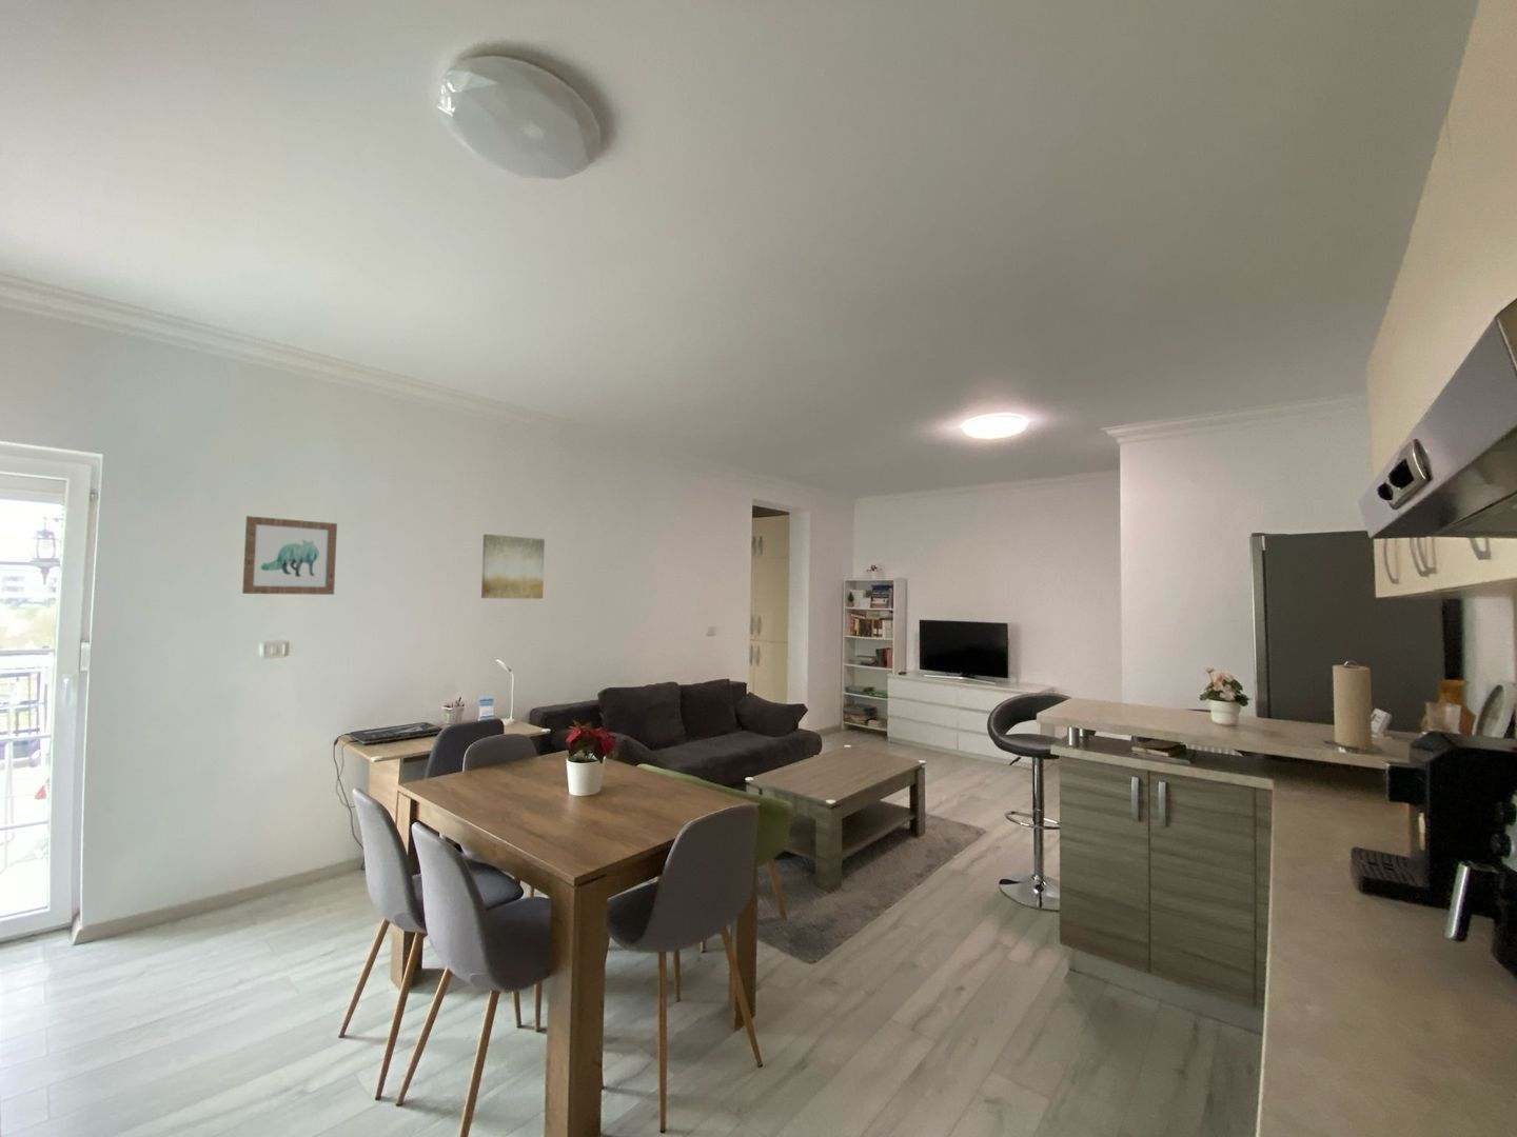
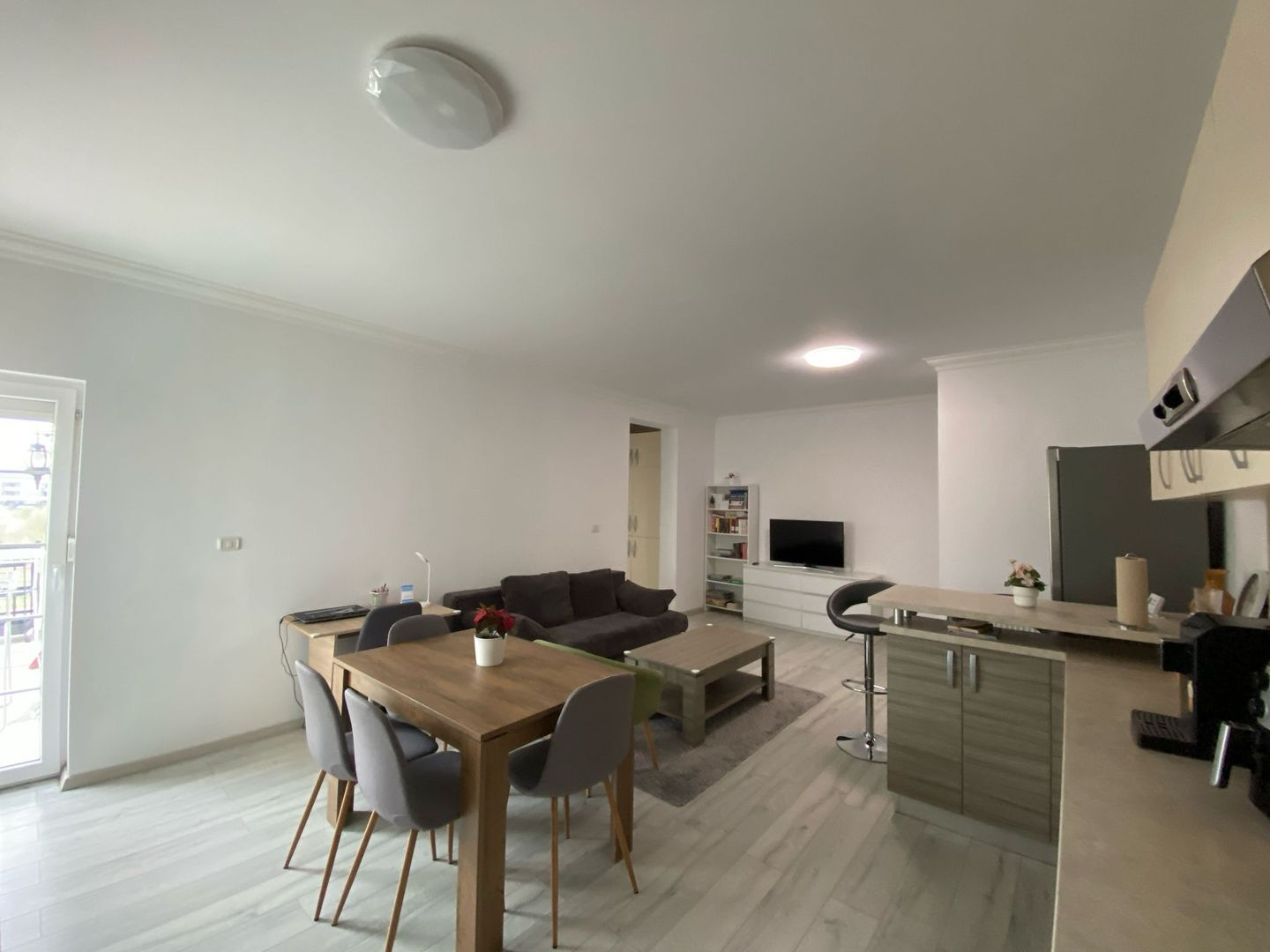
- wall art (514, 567)
- wall art (291, 557)
